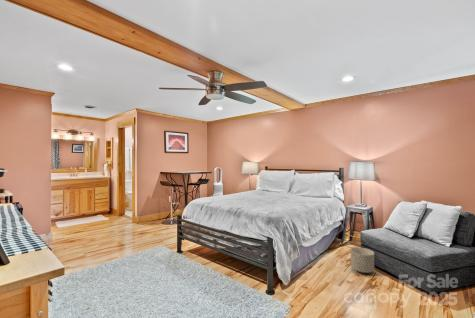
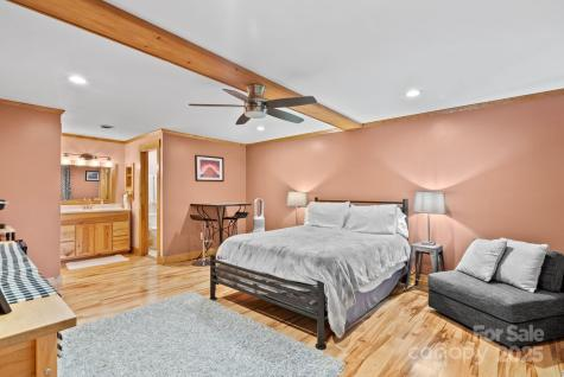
- planter (362, 261)
